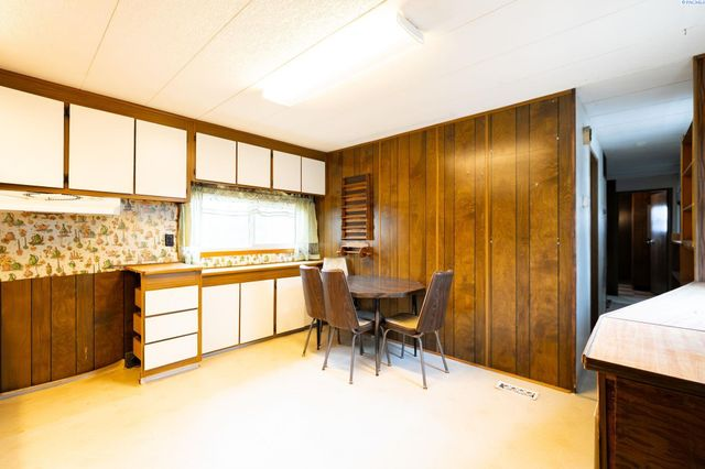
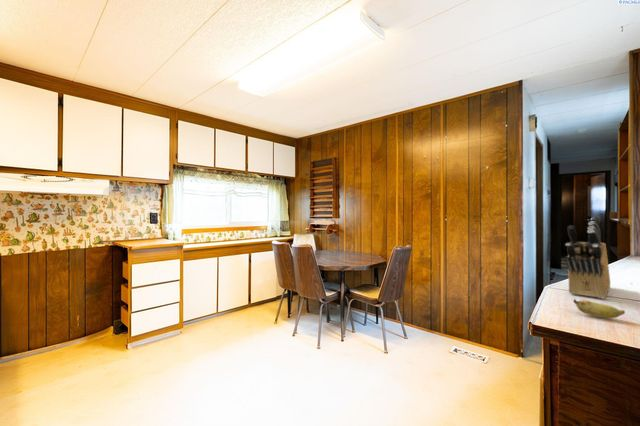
+ knife block (588, 256)
+ banana (598, 309)
